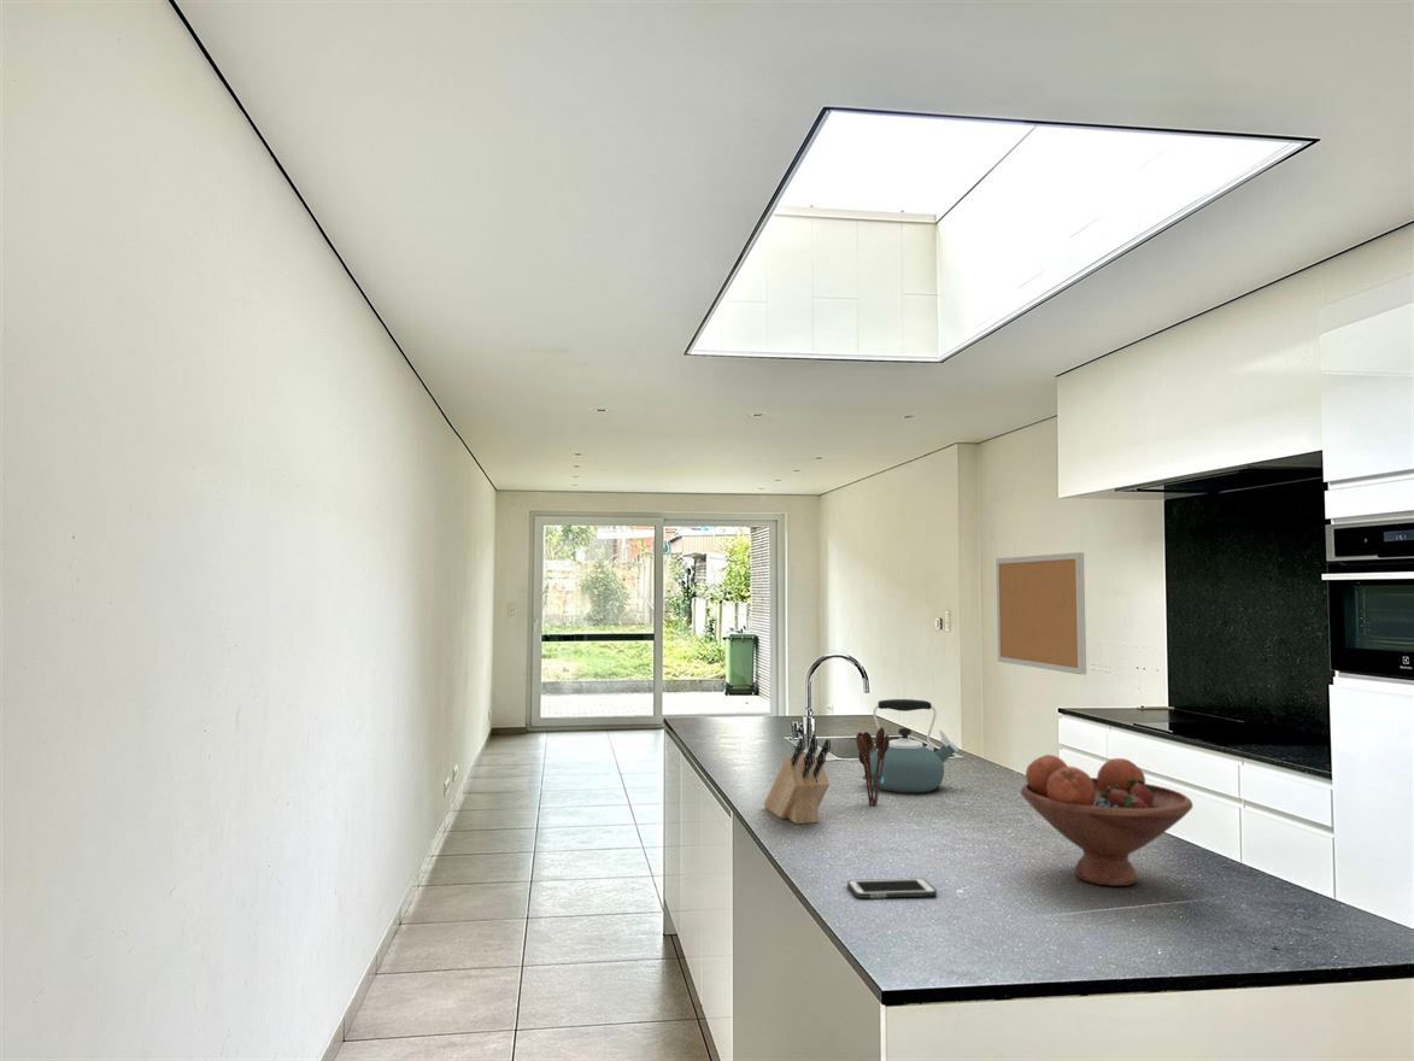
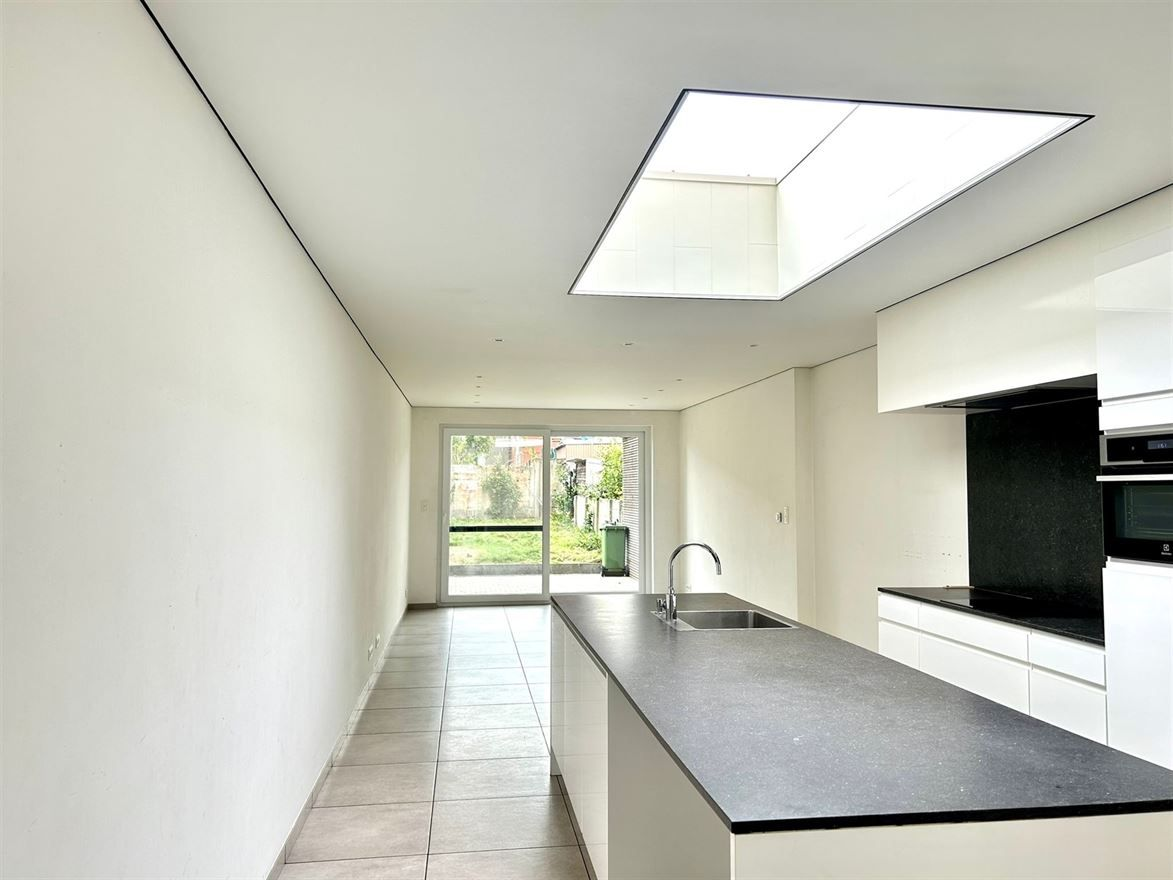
- utensil holder (869, 766)
- kettle (913, 743)
- bulletin board (1037, 611)
- knife block (798, 774)
- fruit bowl (1104, 819)
- cell phone (891, 887)
